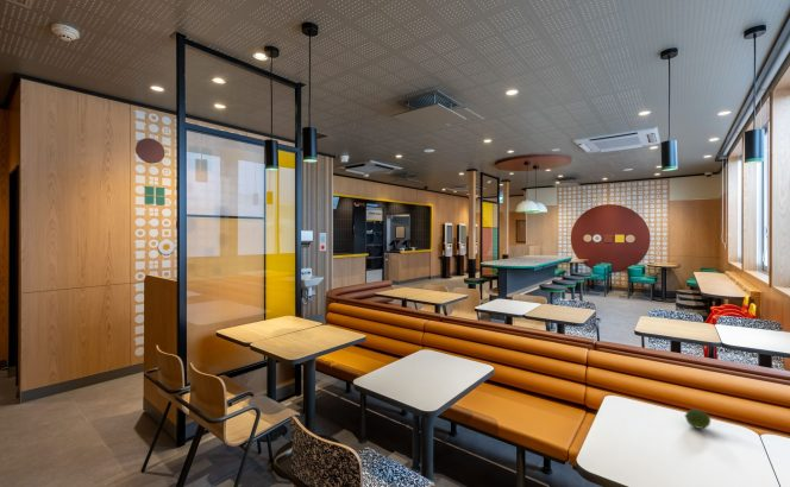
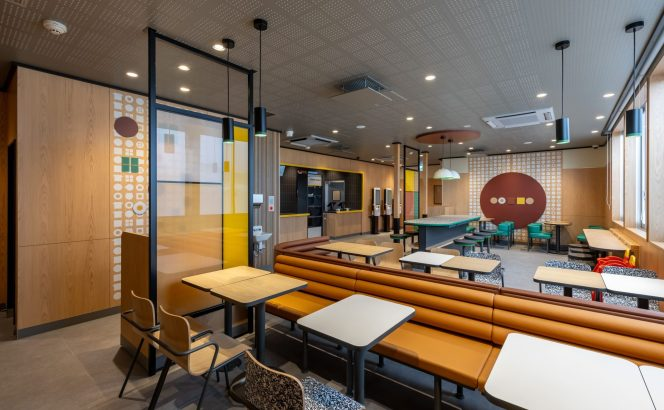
- fruit (697, 418)
